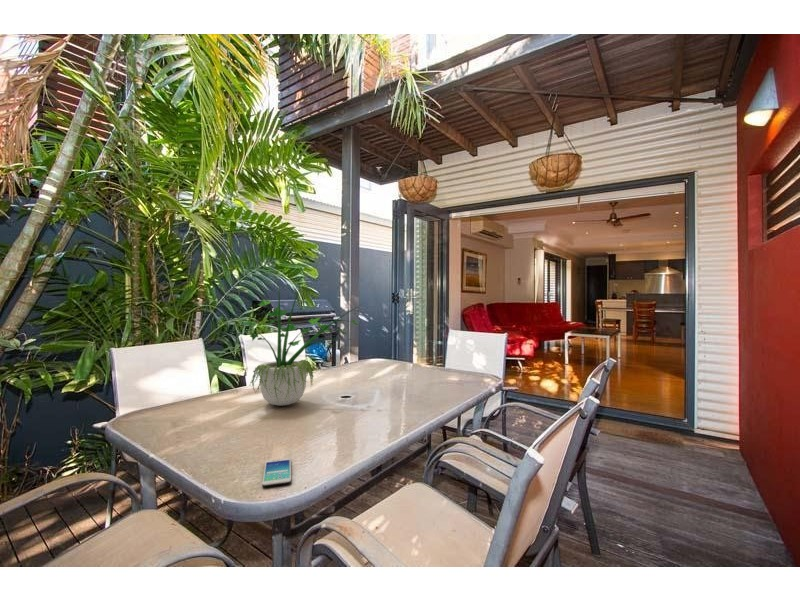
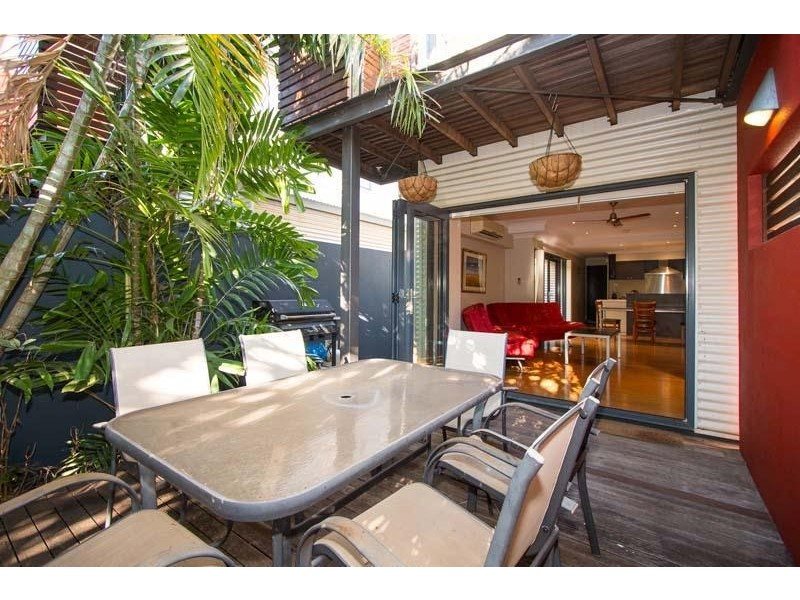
- potted plant (303, 336)
- smartphone (277, 471)
